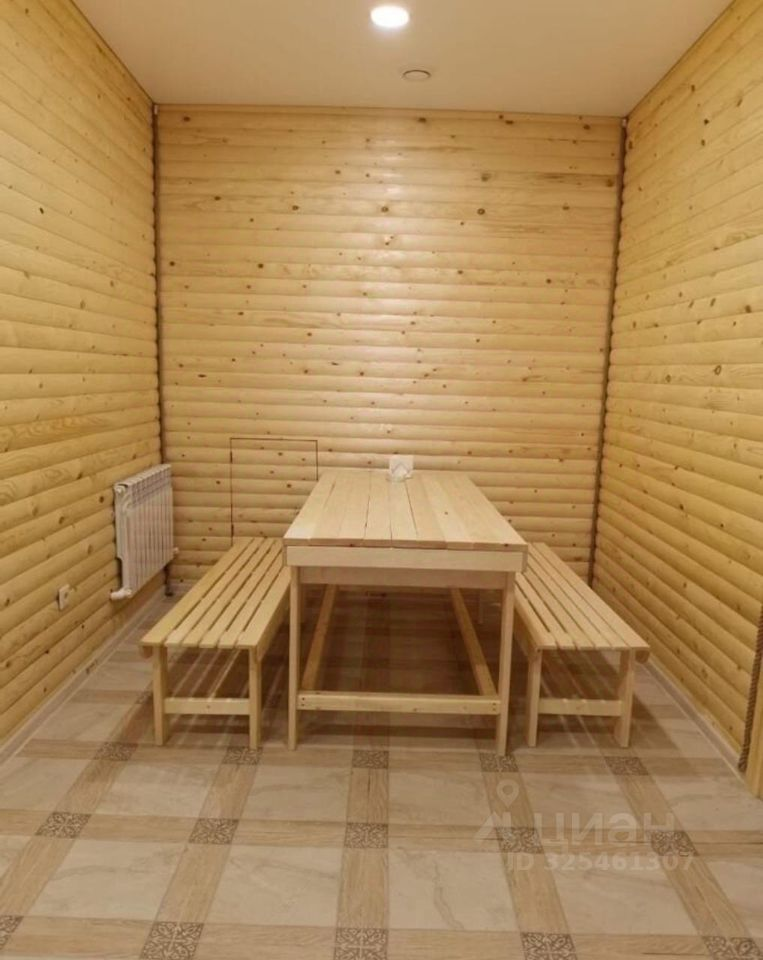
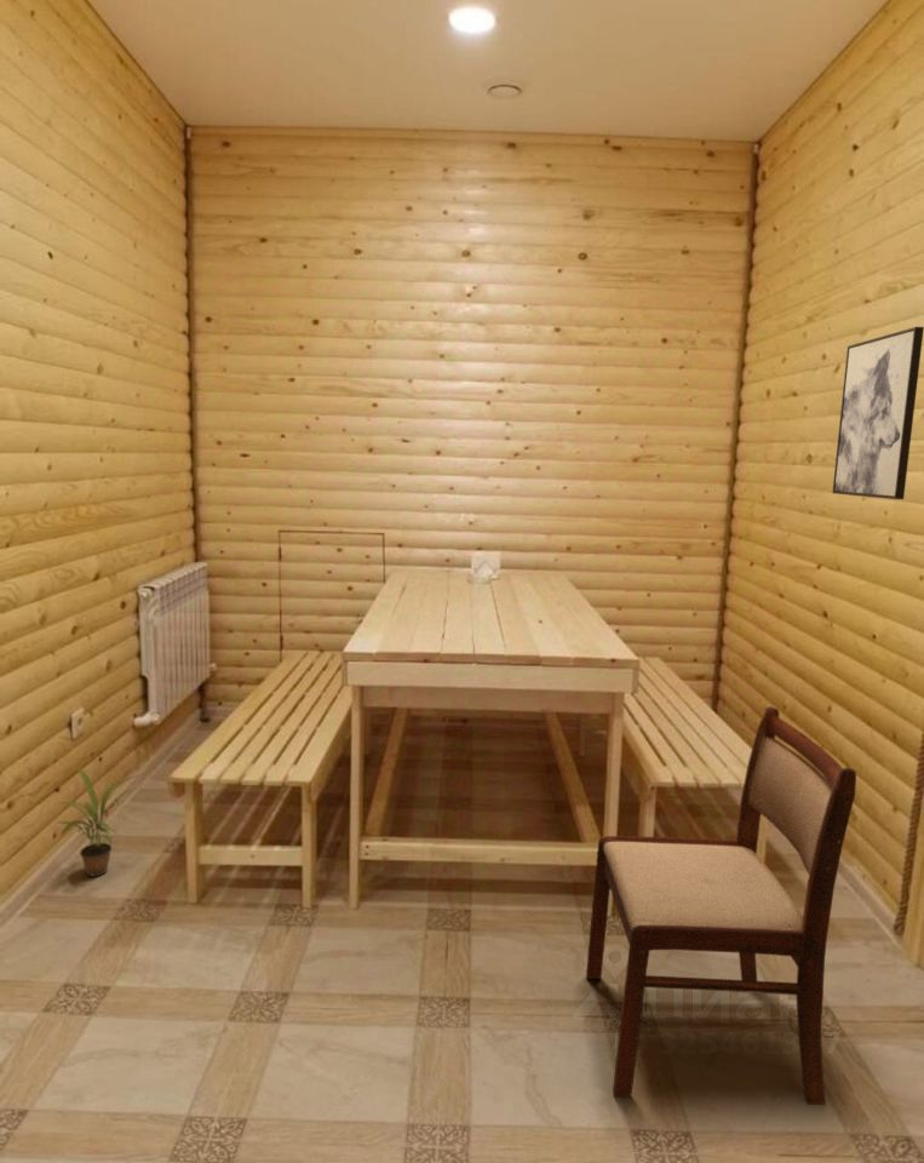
+ potted plant (101, 824)
+ wall art (873, 417)
+ dining chair (705, 886)
